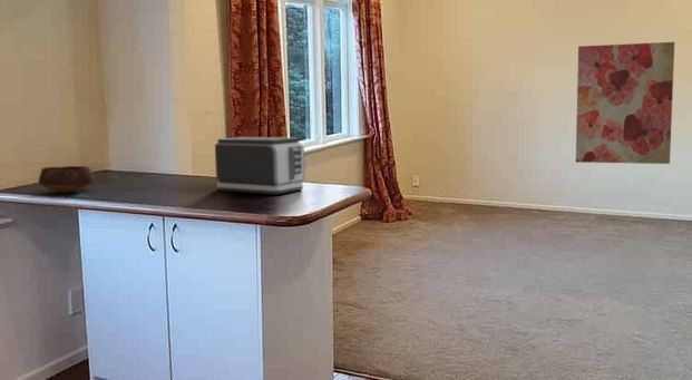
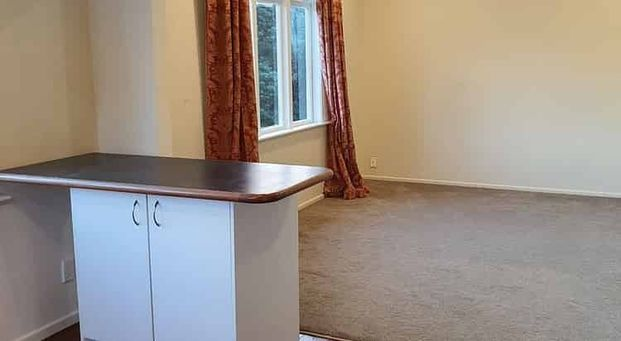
- wall art (623, 104)
- toaster (261, 164)
- bowl (66, 179)
